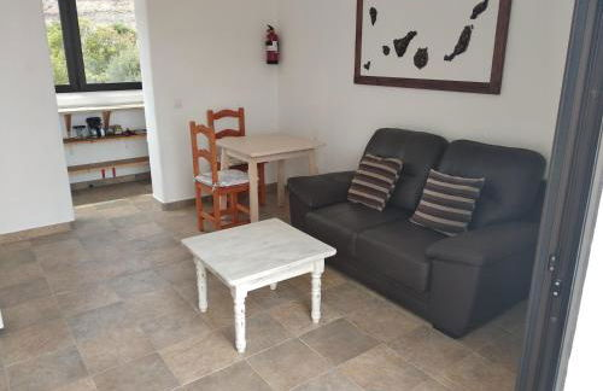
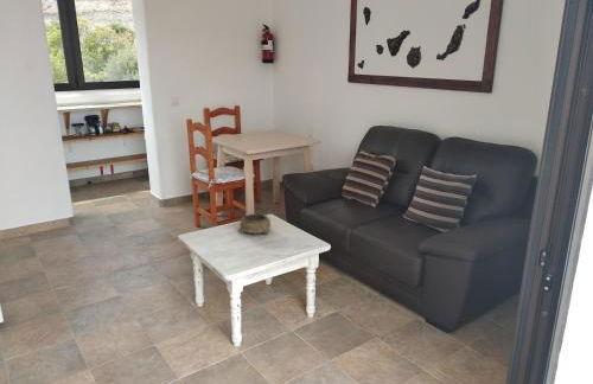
+ decorative bowl (254, 224)
